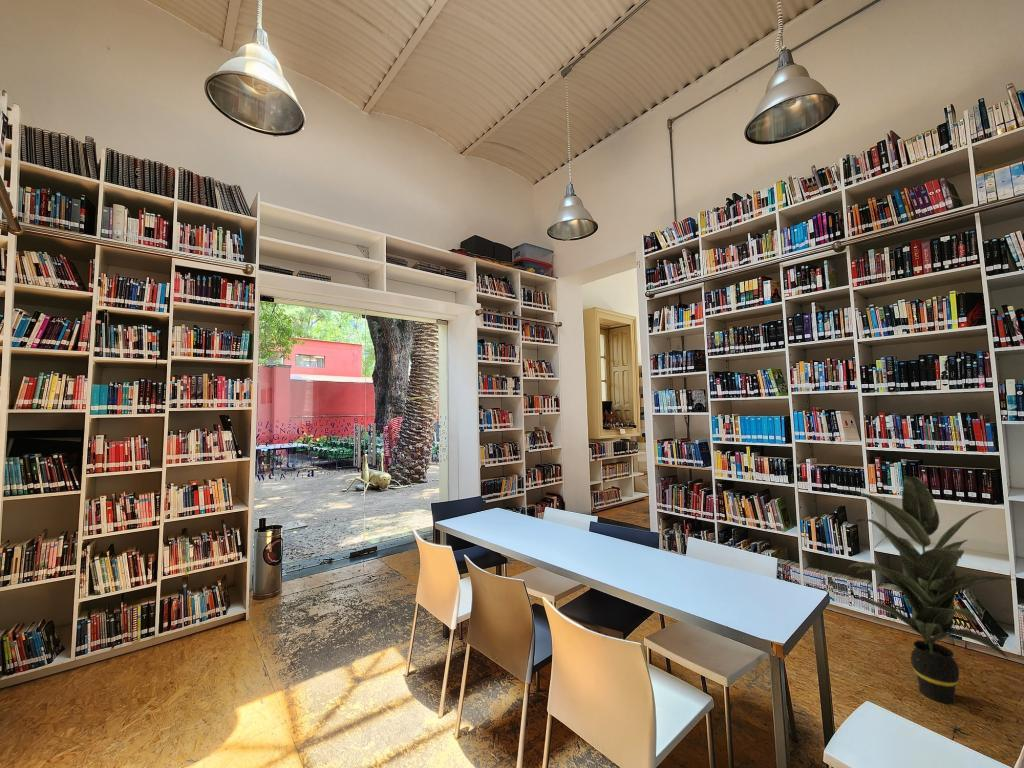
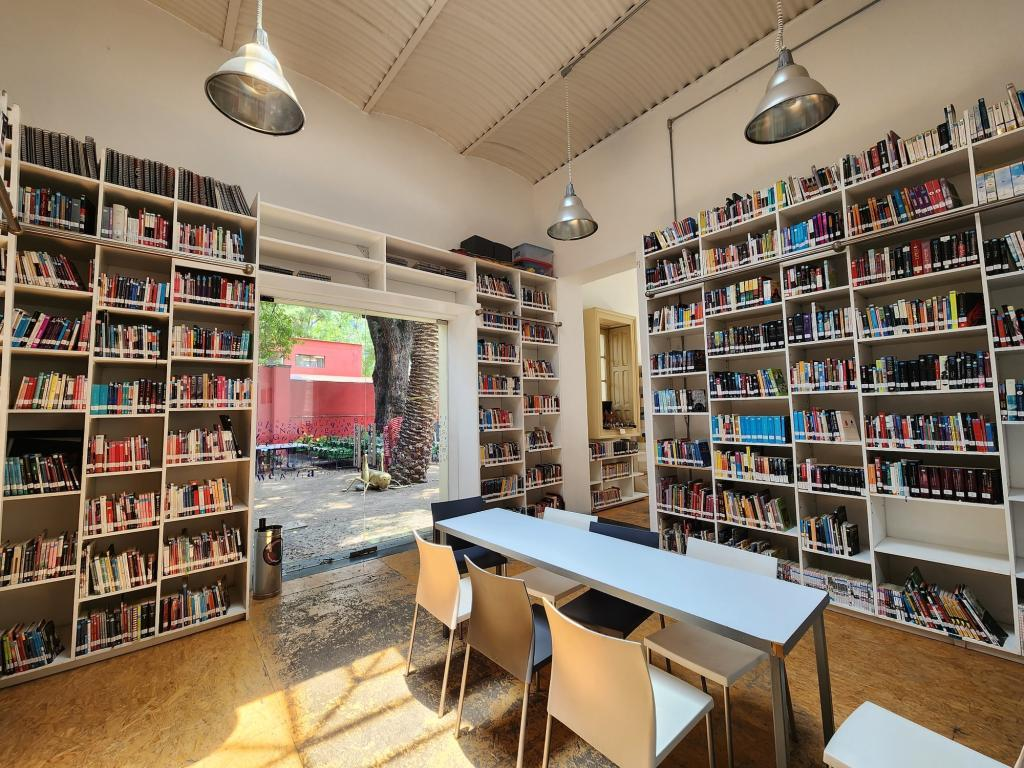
- indoor plant (917, 582)
